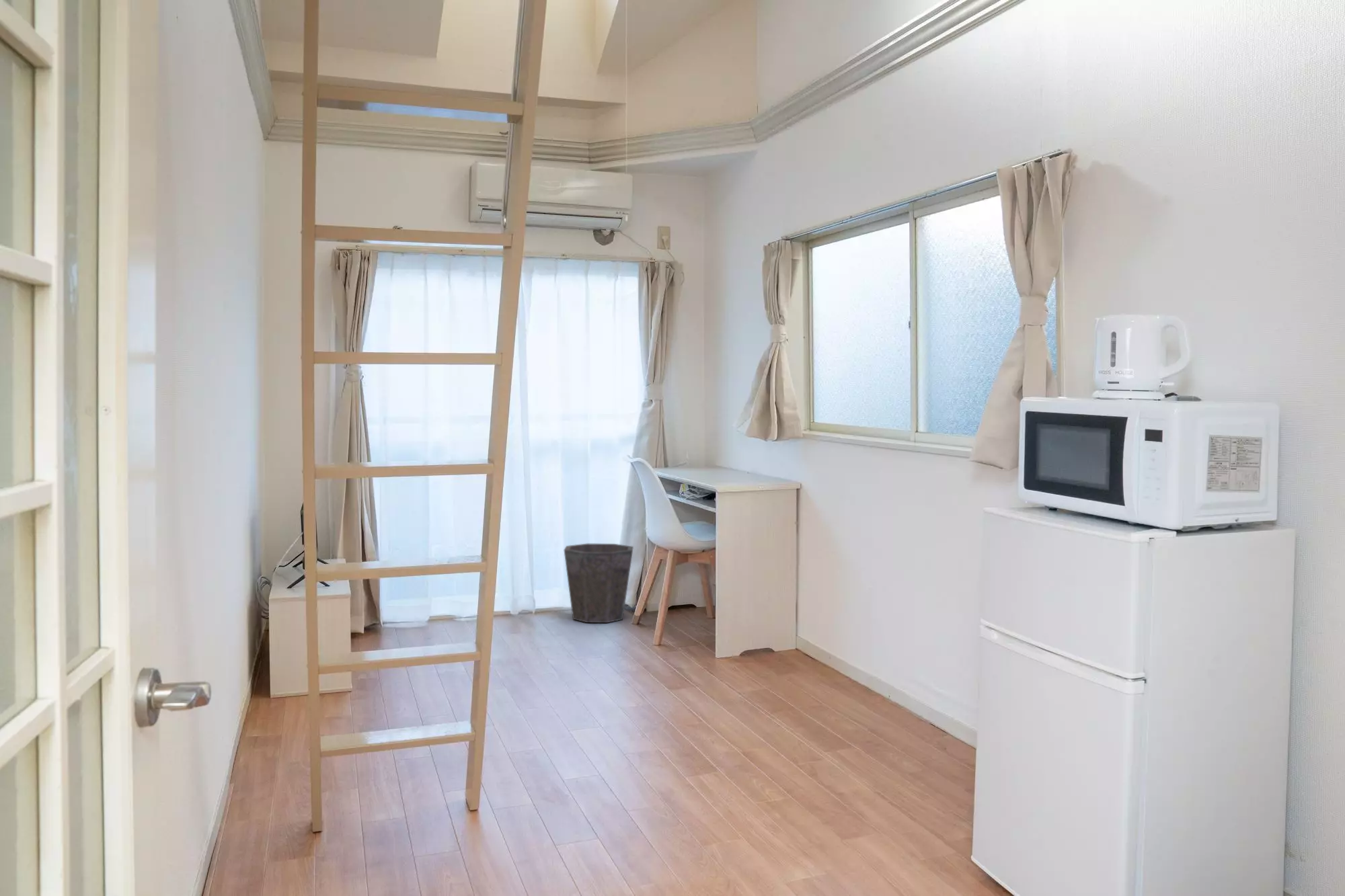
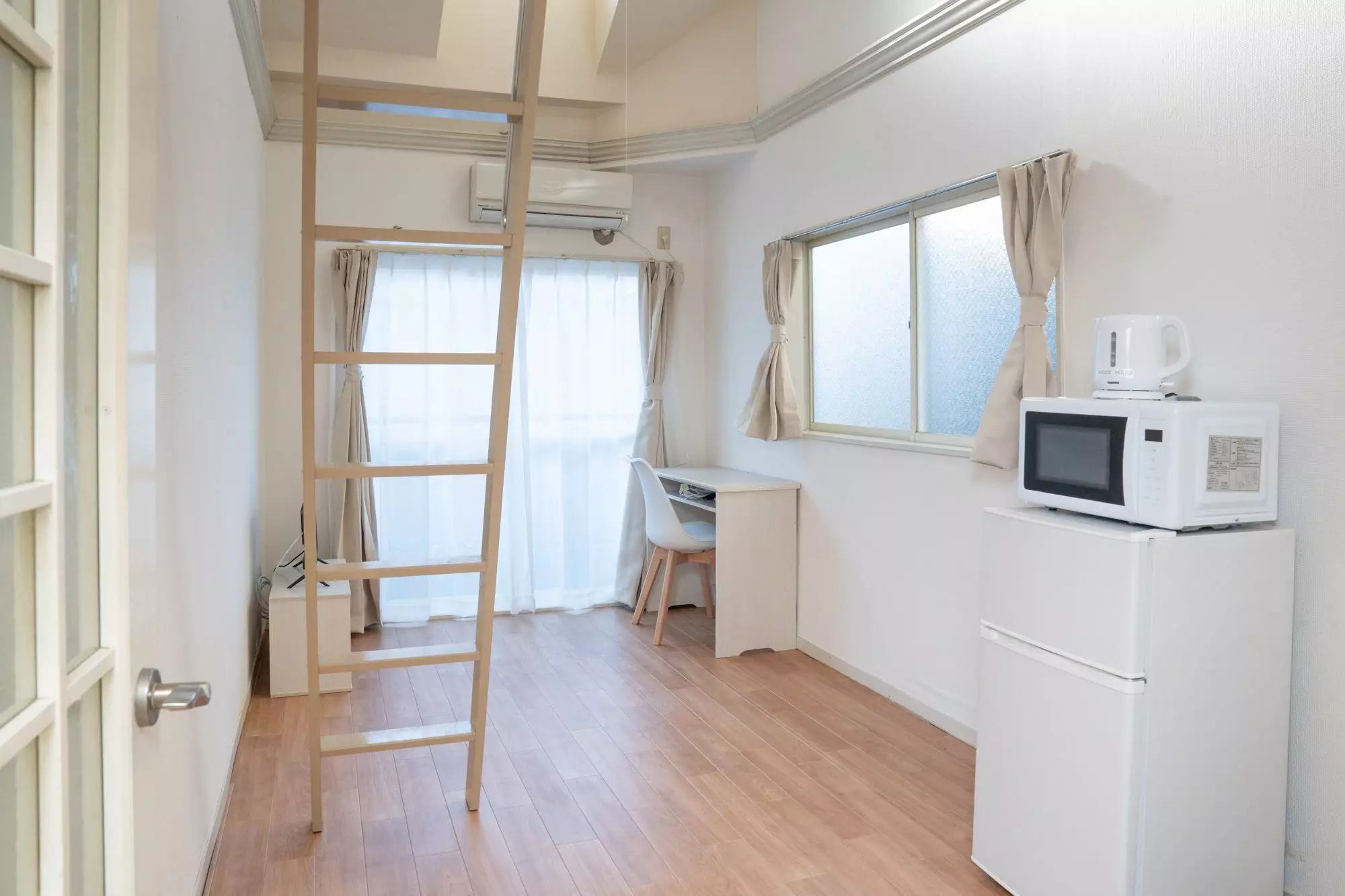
- waste bin (599, 582)
